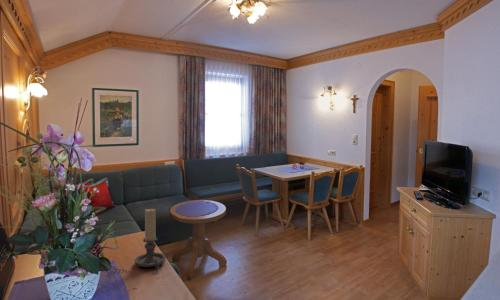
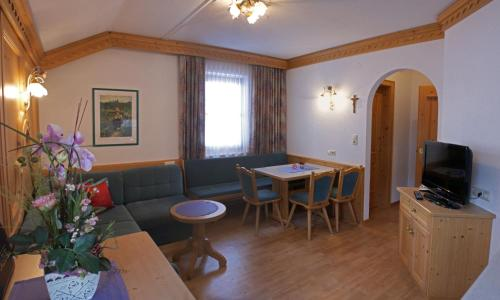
- candle holder (151, 236)
